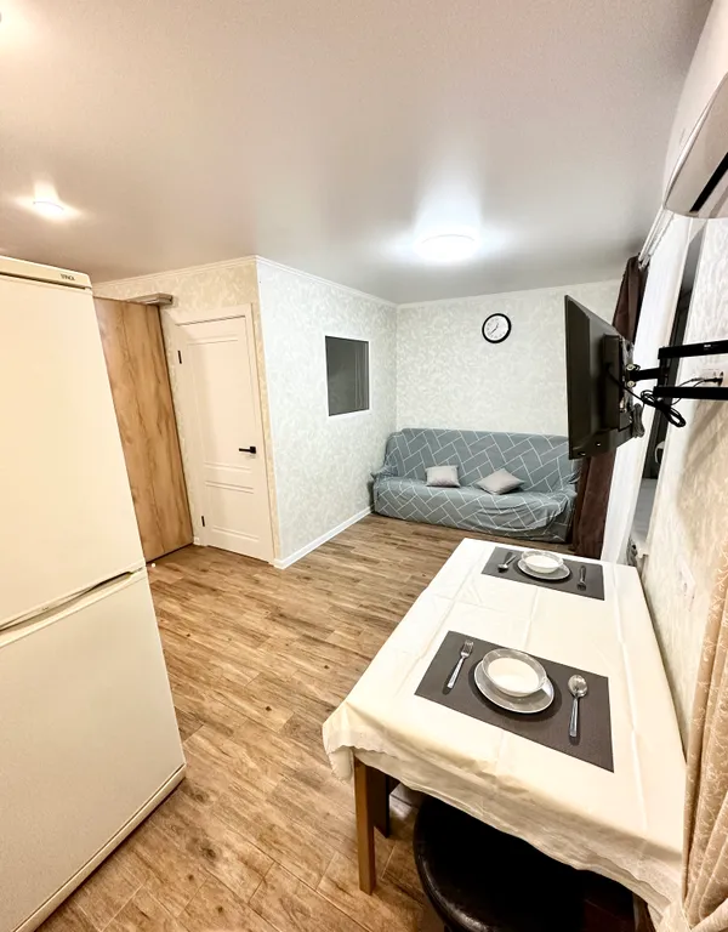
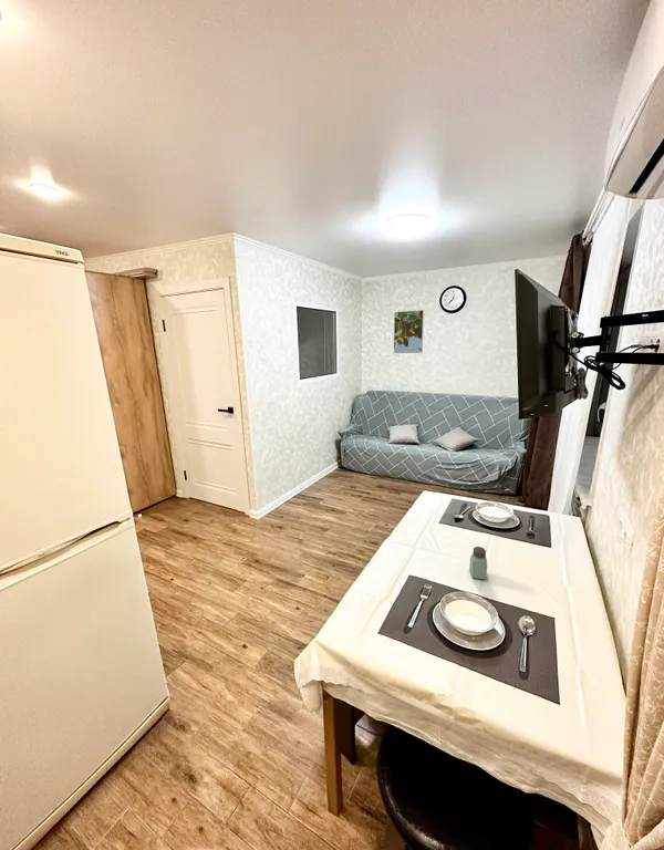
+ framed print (407, 332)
+ saltshaker (478, 561)
